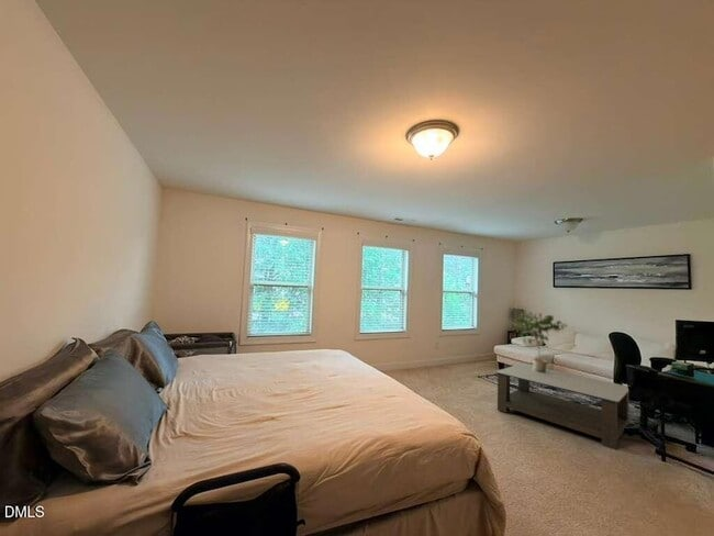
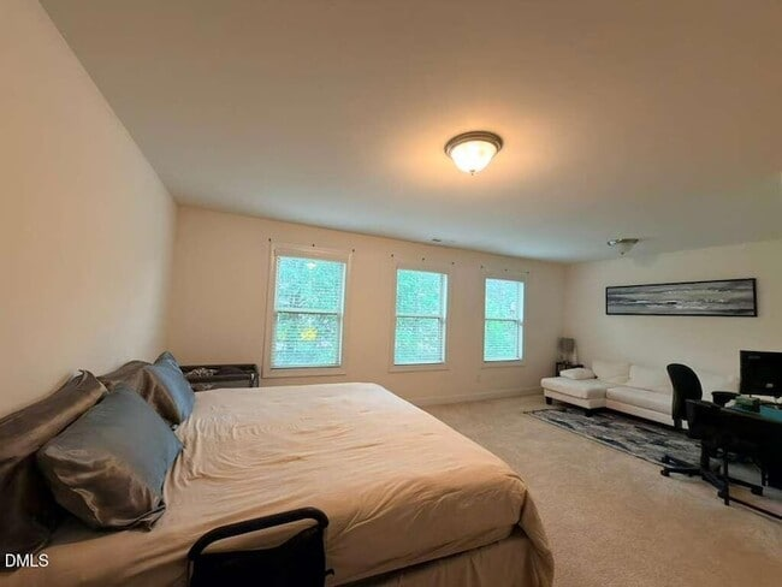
- potted plant (537, 342)
- coffee table (559, 399)
